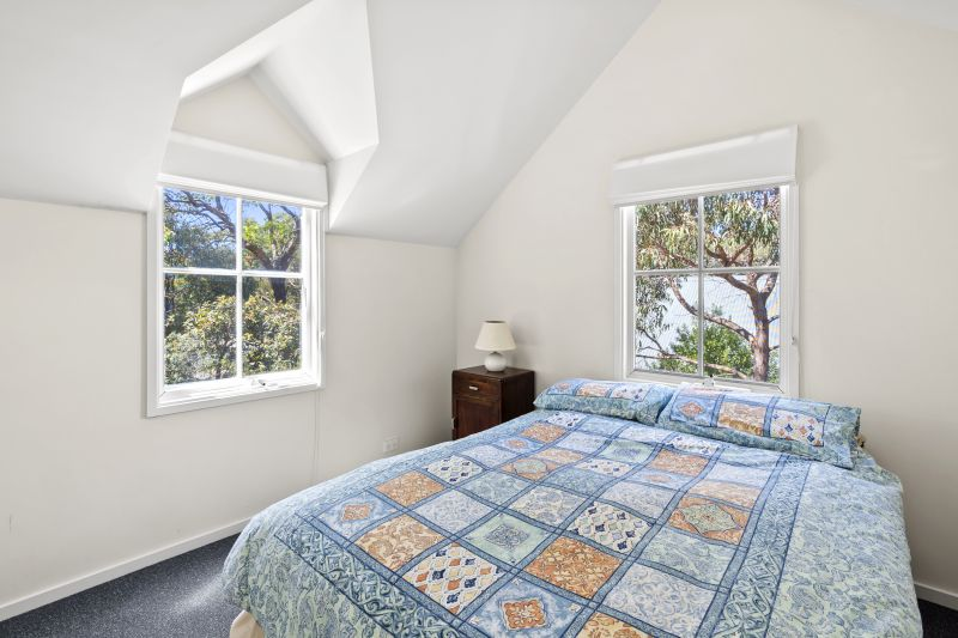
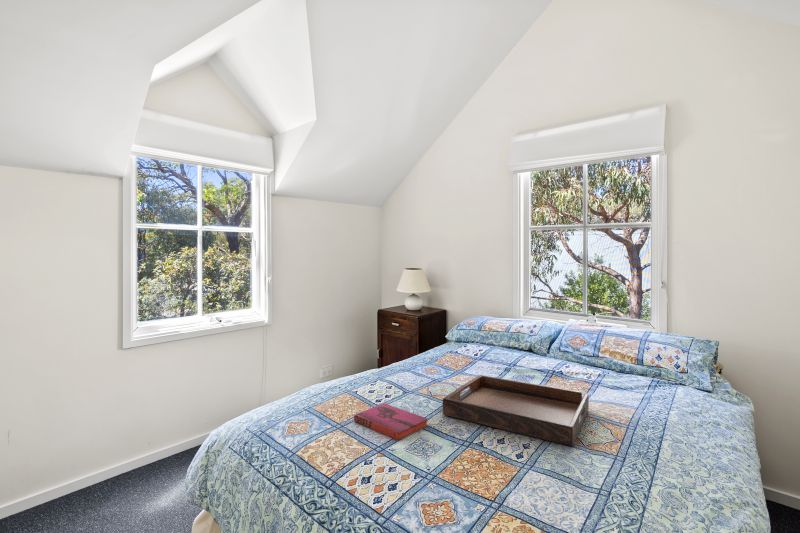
+ serving tray (517, 403)
+ hardback book (390, 420)
